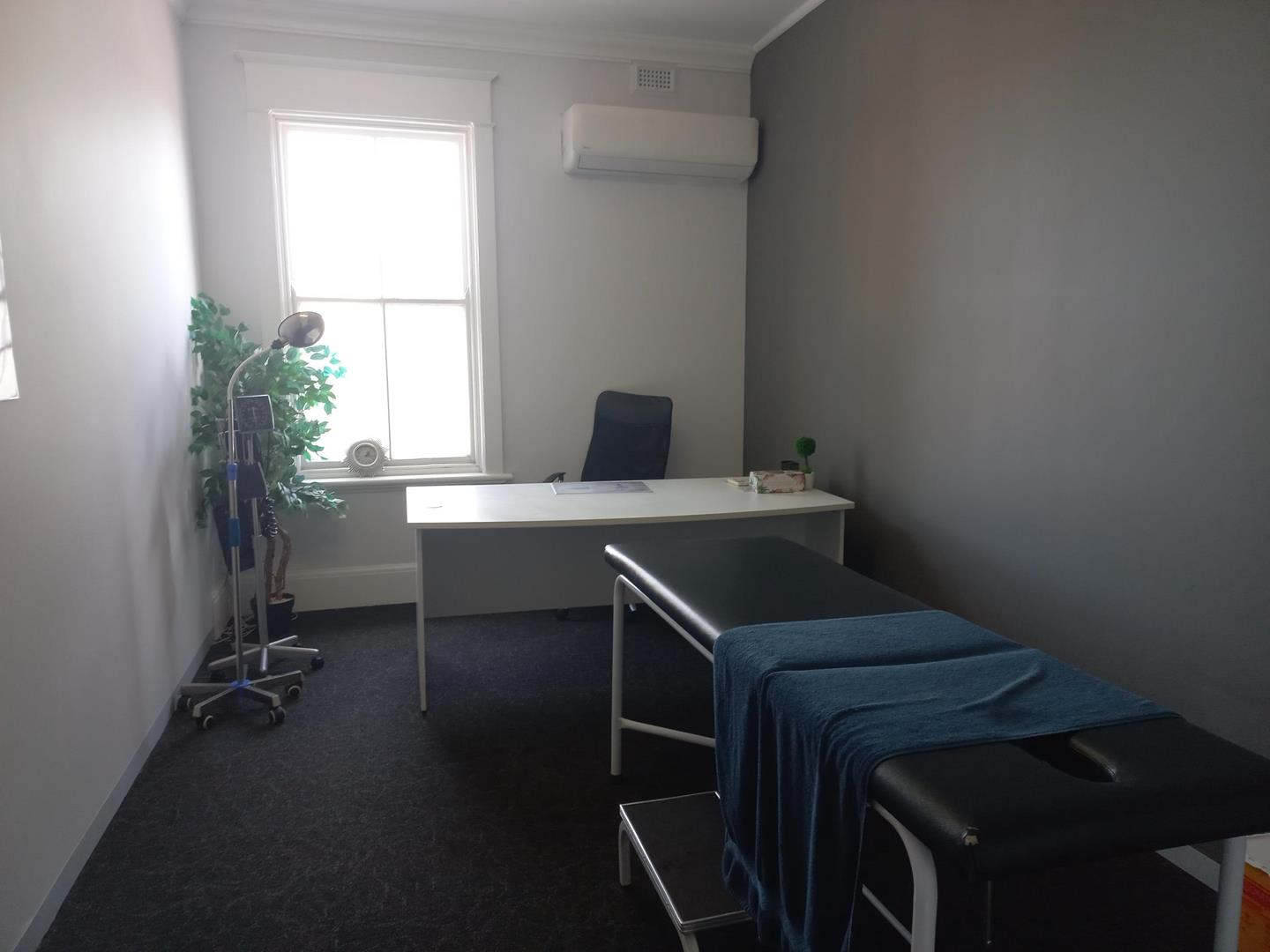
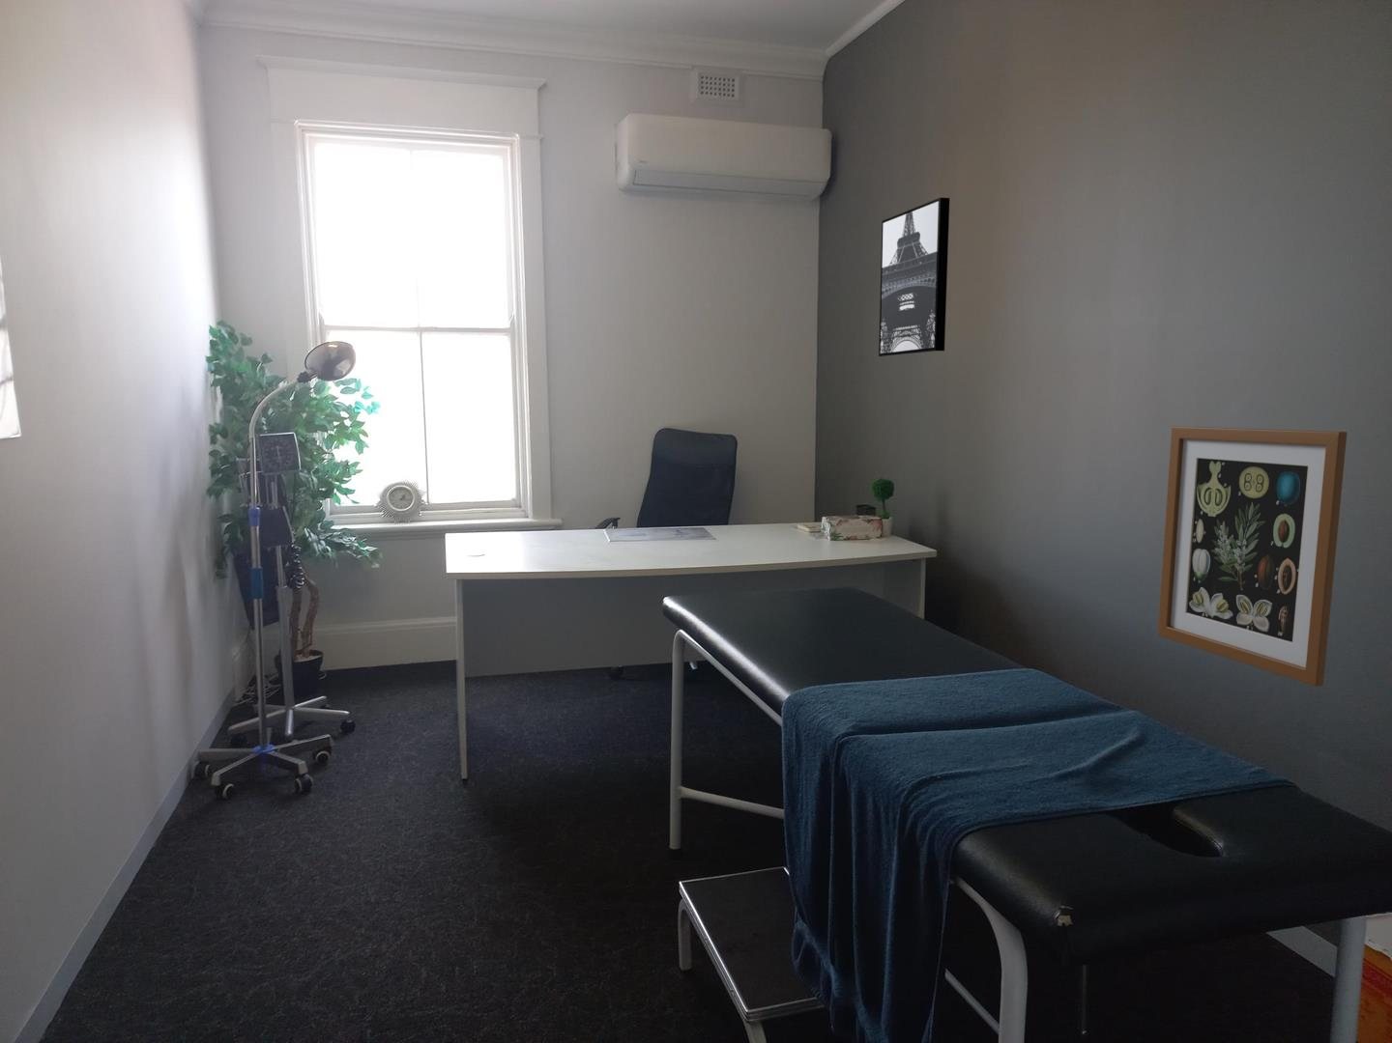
+ wall art (912, 282)
+ wall art (1241, 545)
